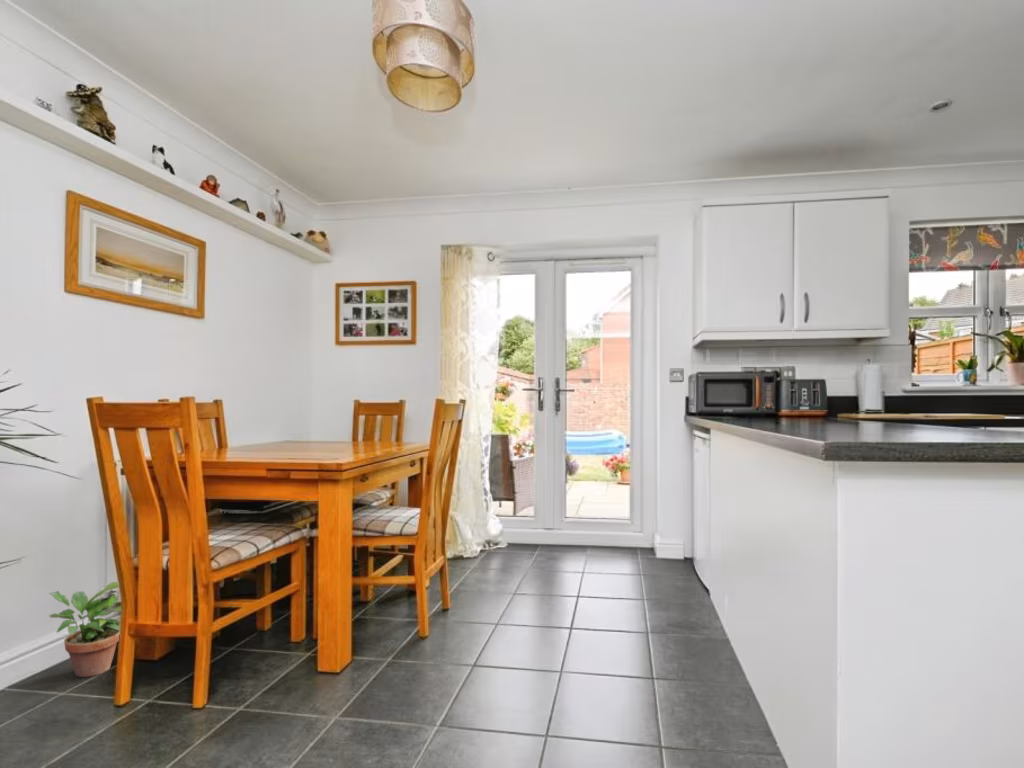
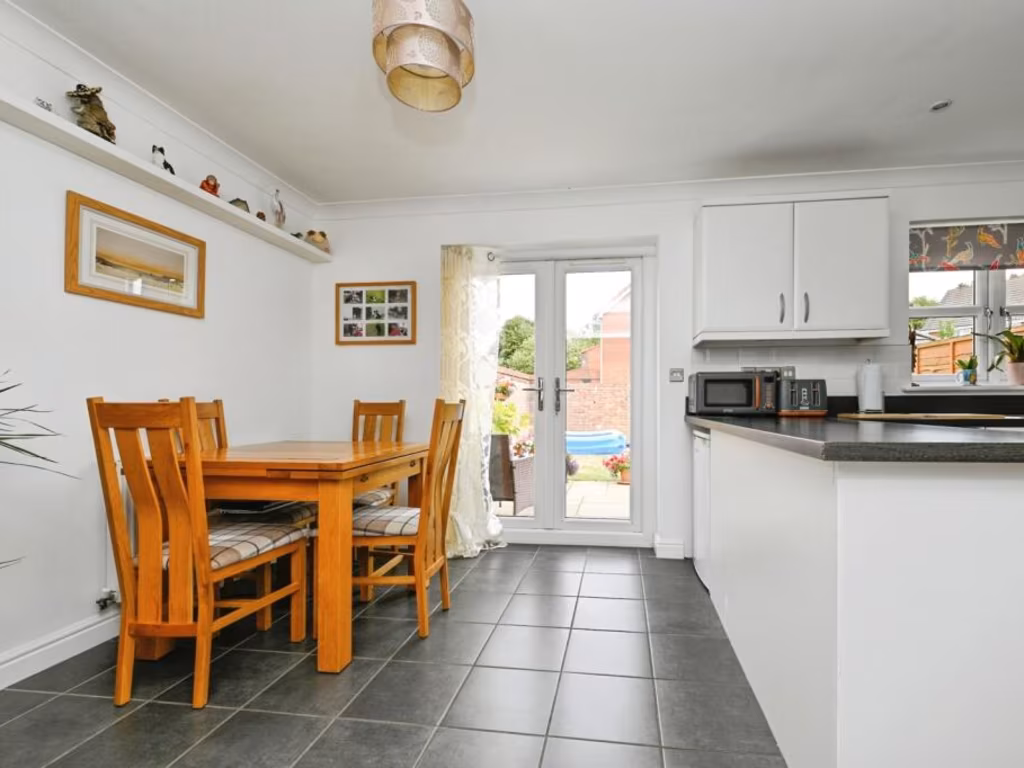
- potted plant (82, 630)
